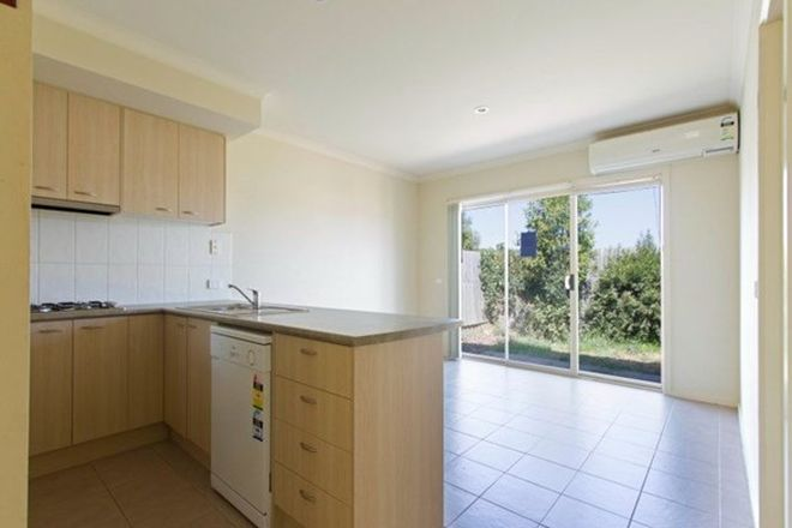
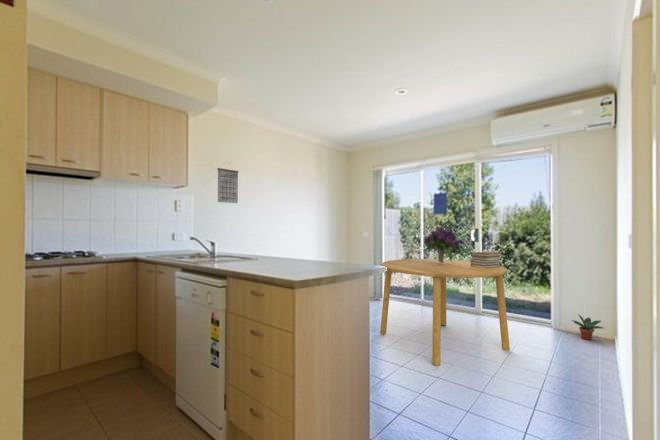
+ bouquet (441, 244)
+ dining table (440, 303)
+ calendar (228, 182)
+ book stack (486, 259)
+ potted plant (586, 327)
